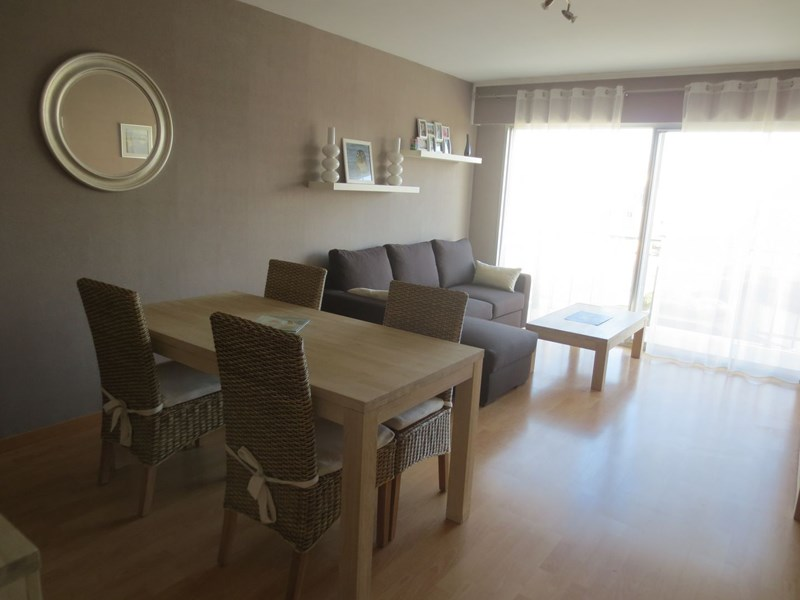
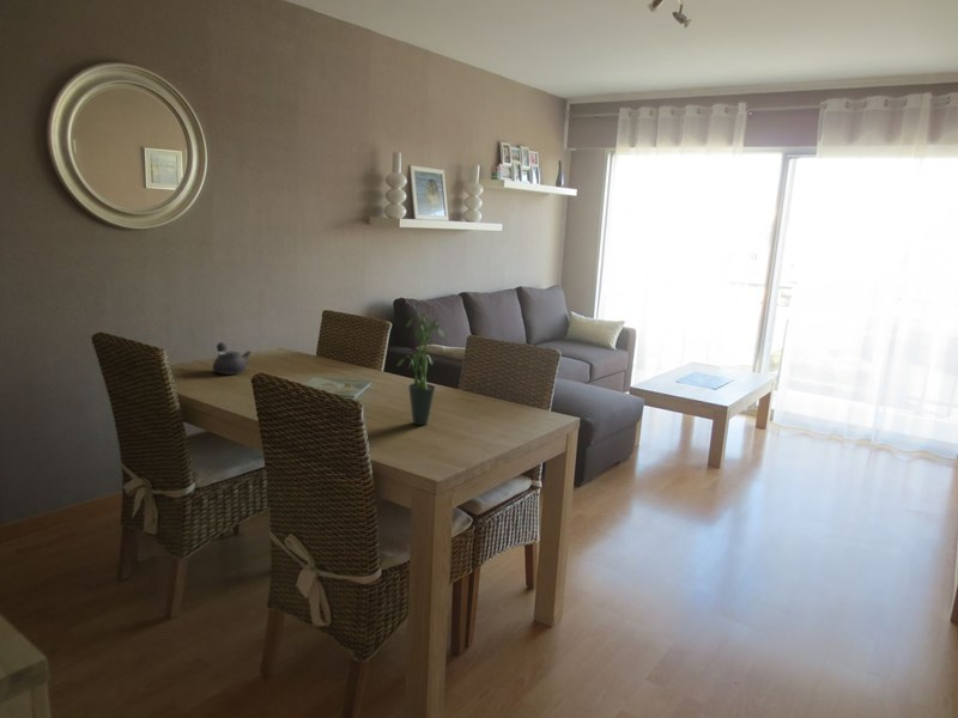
+ potted plant (422, 370)
+ teapot (229, 357)
